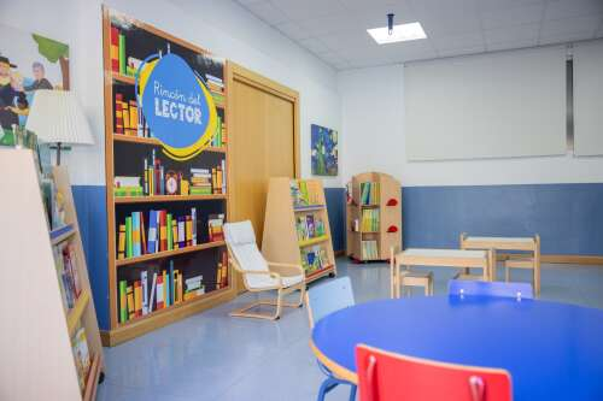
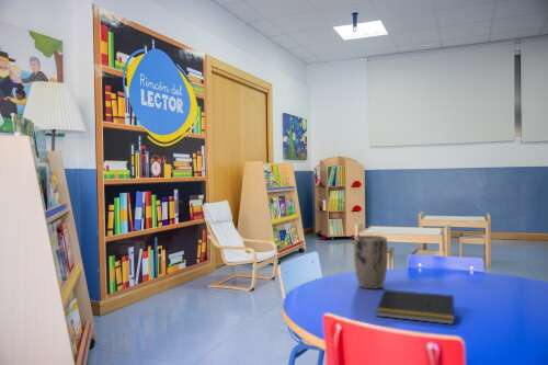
+ notepad (415, 305)
+ plant pot (370, 261)
